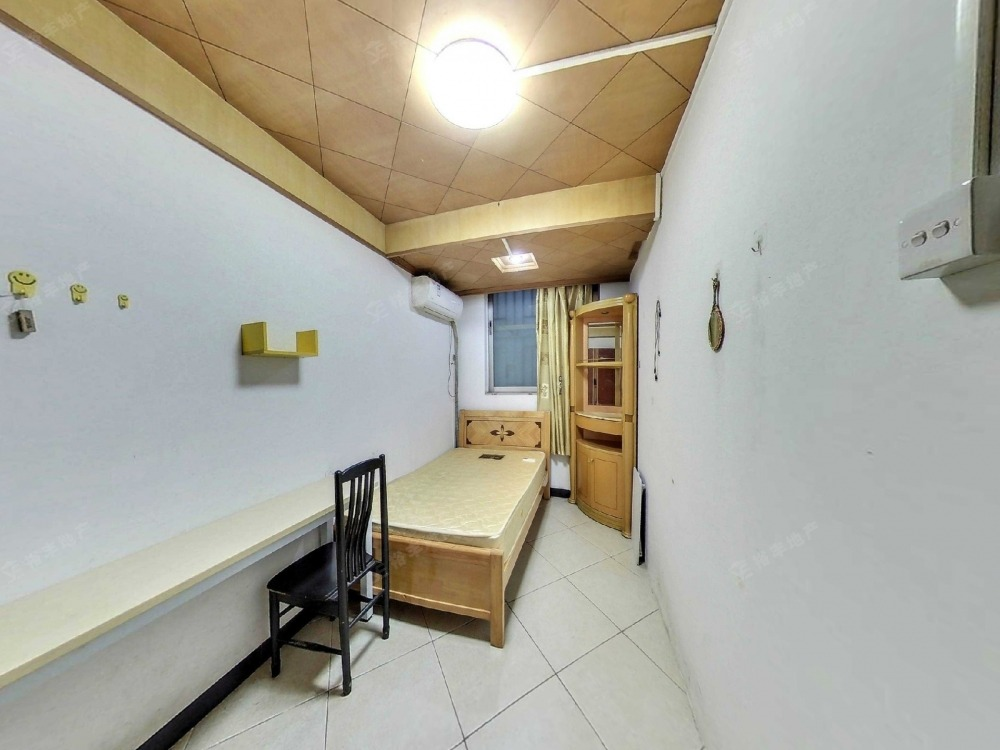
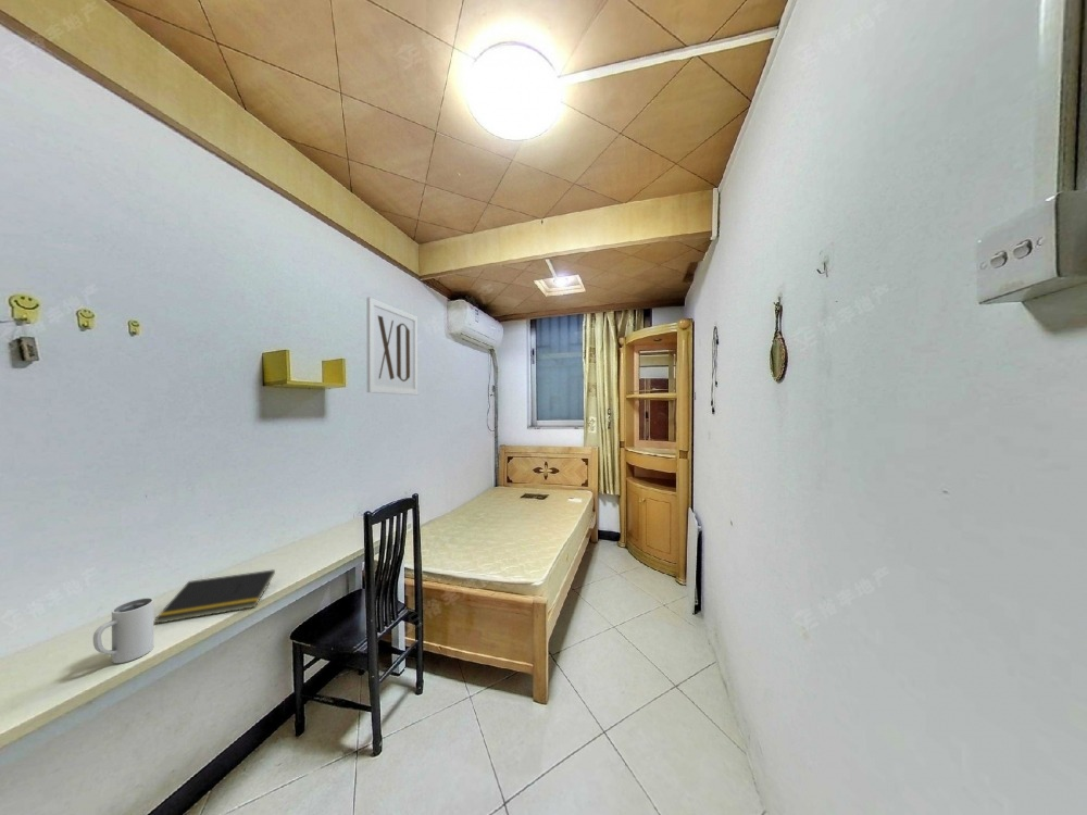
+ notepad (221, 593)
+ wall art (395, 350)
+ mug (124, 632)
